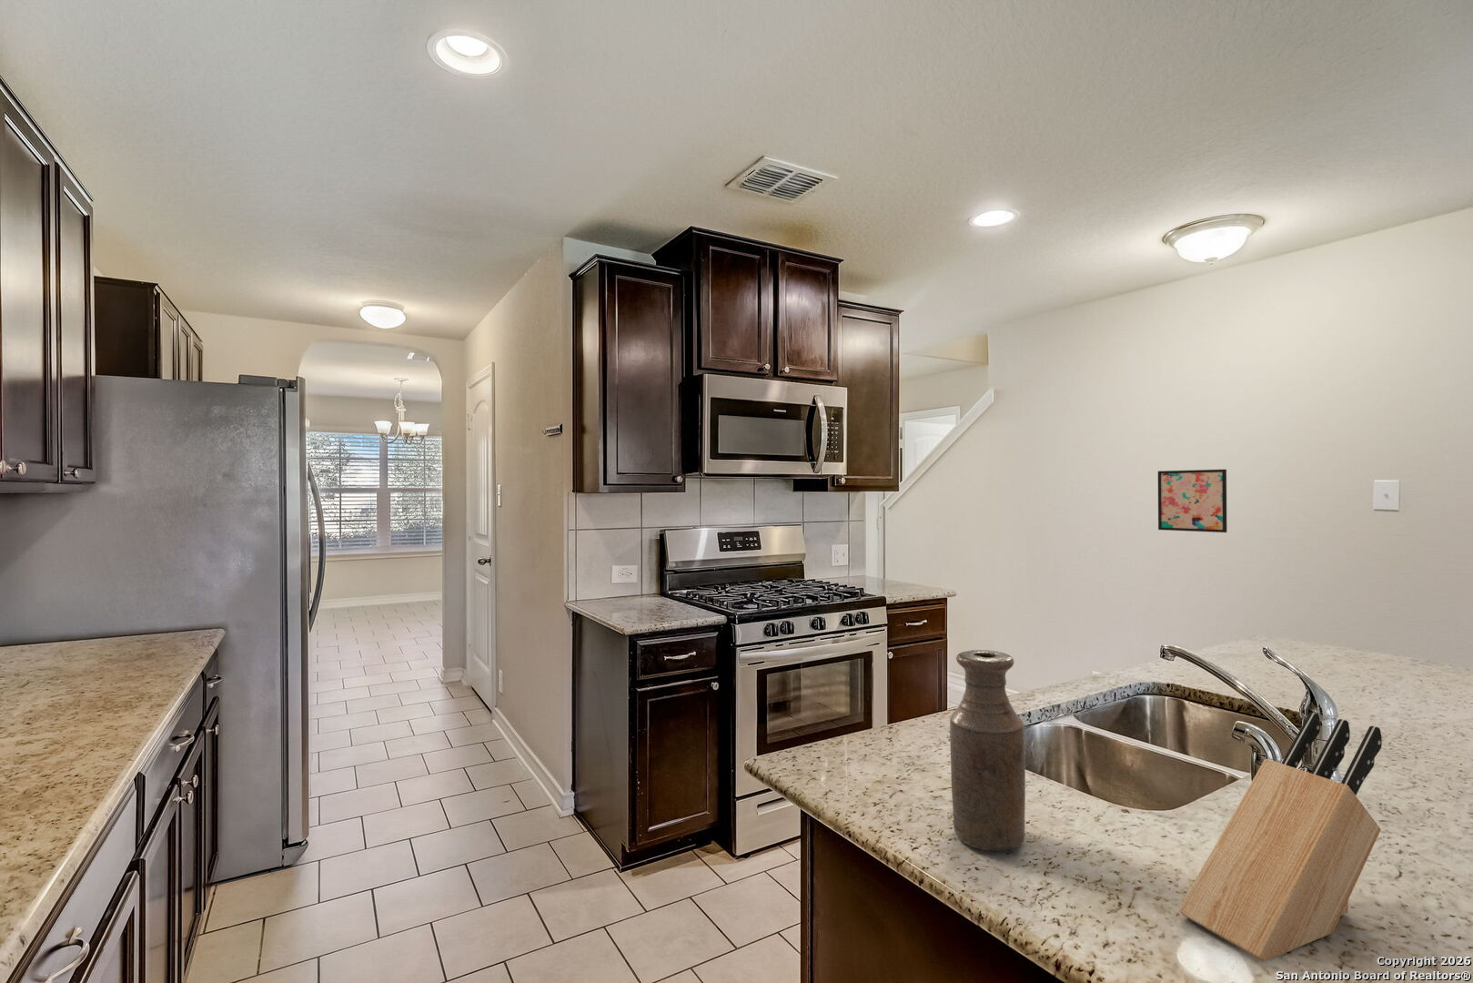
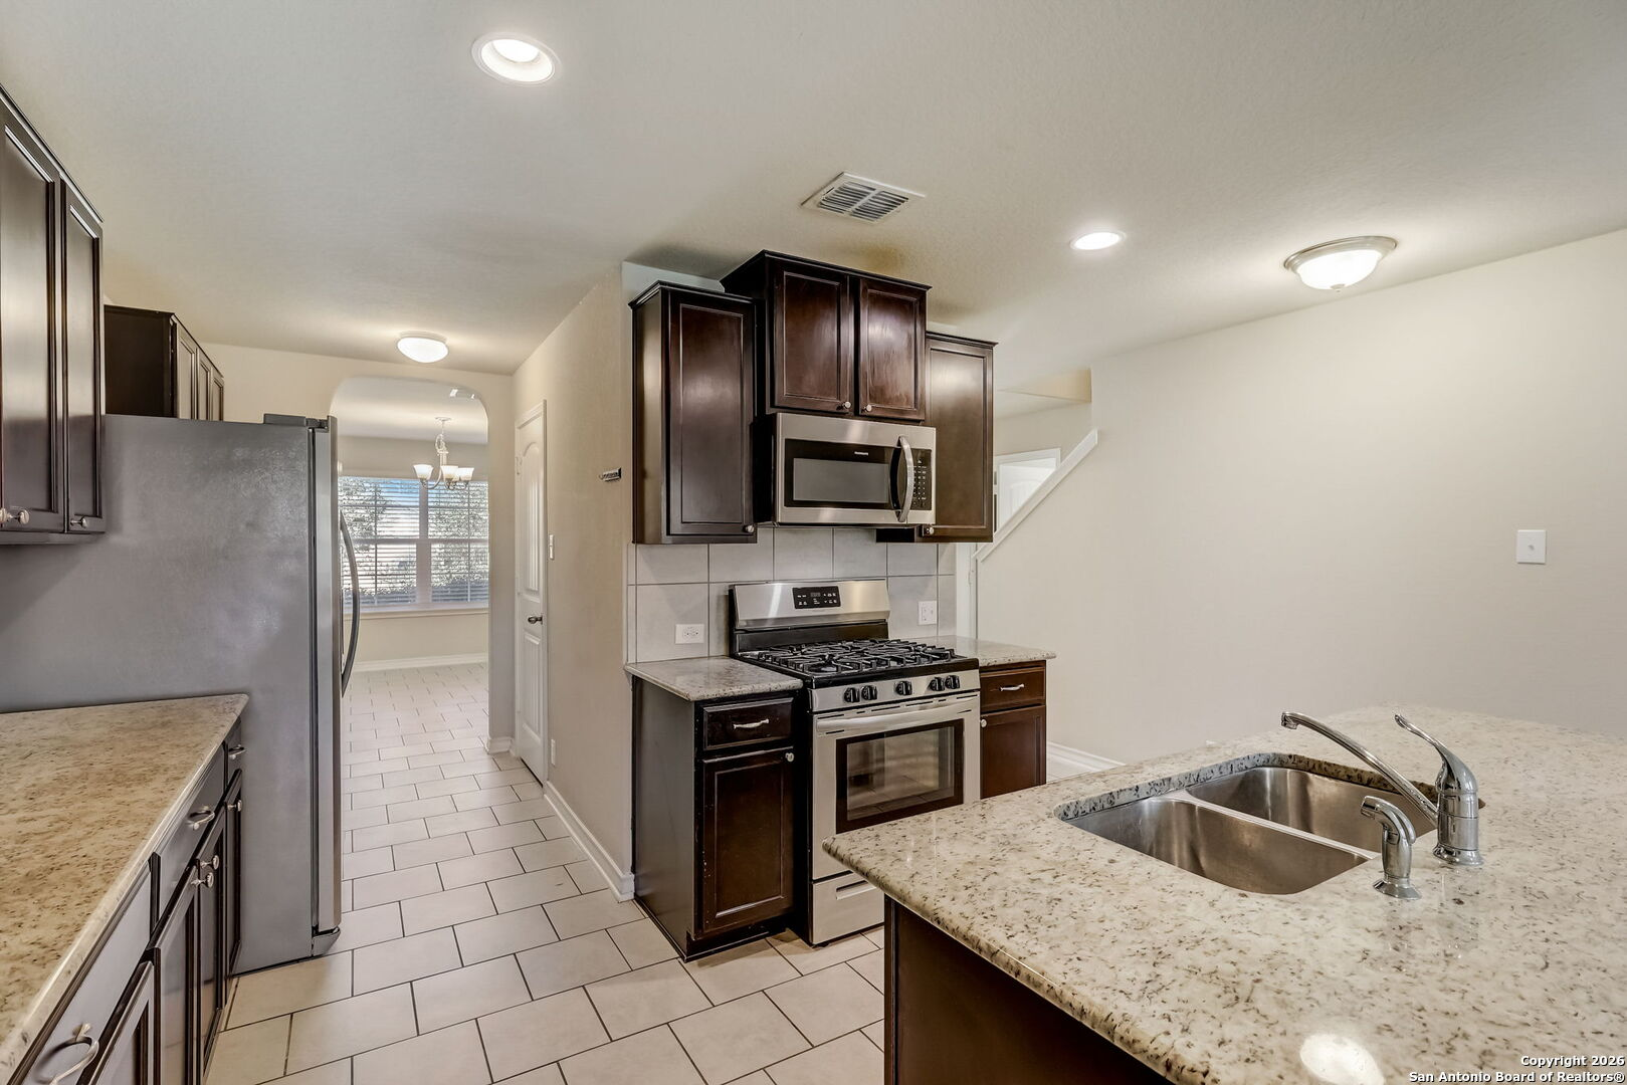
- knife block (1289, 820)
- wall art (1191, 500)
- bottle (986, 745)
